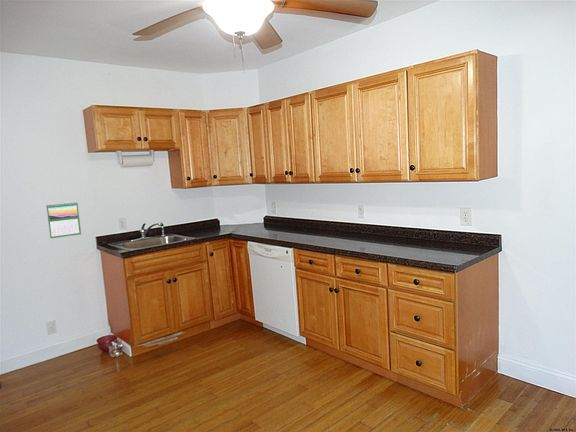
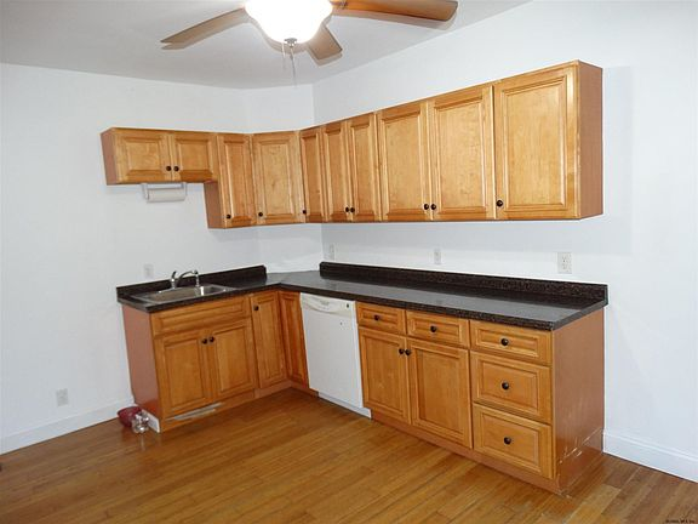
- calendar (64, 219)
